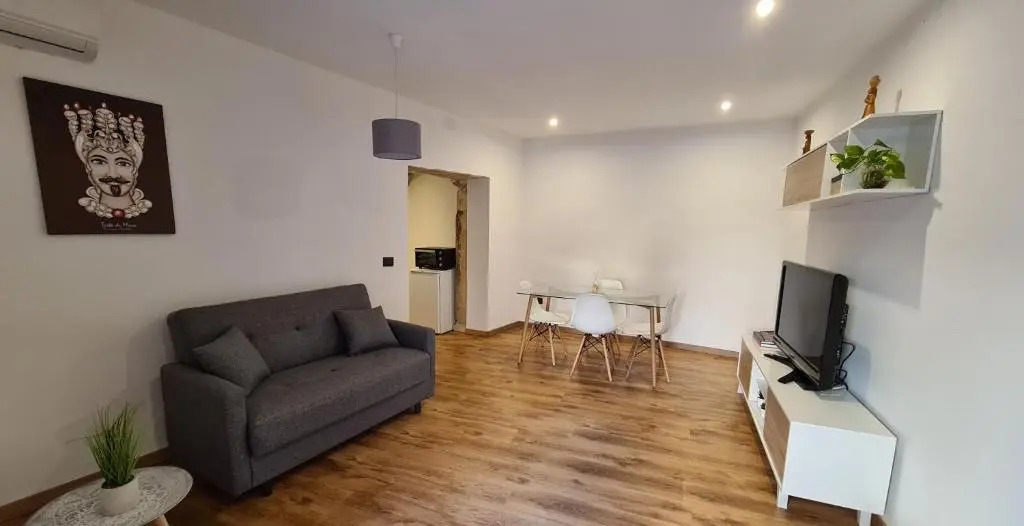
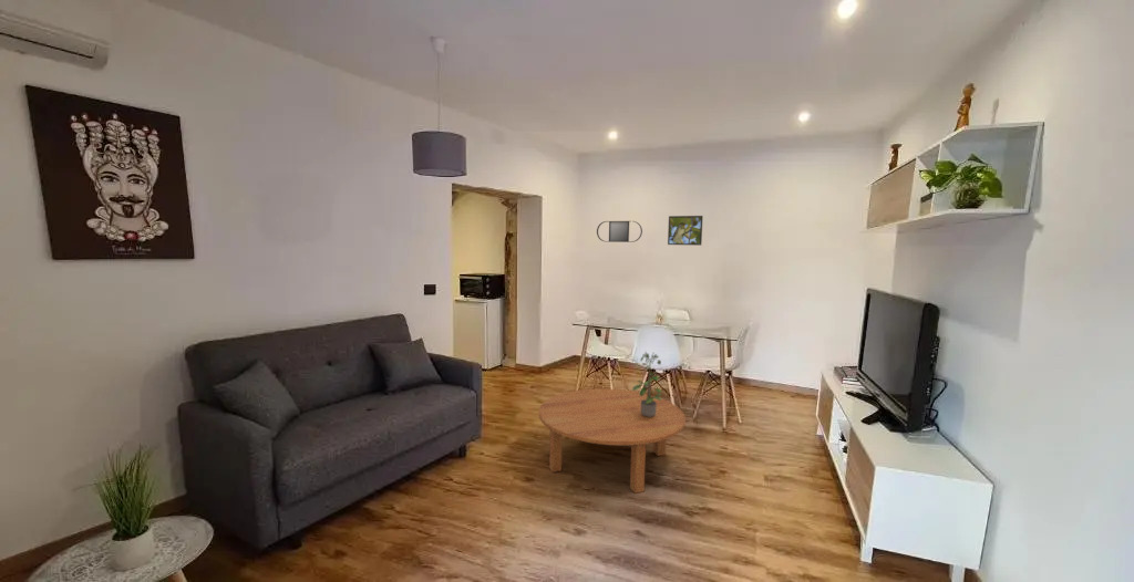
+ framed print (684, 230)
+ home mirror (618, 231)
+ coffee table (610, 436)
+ potted plant (649, 384)
